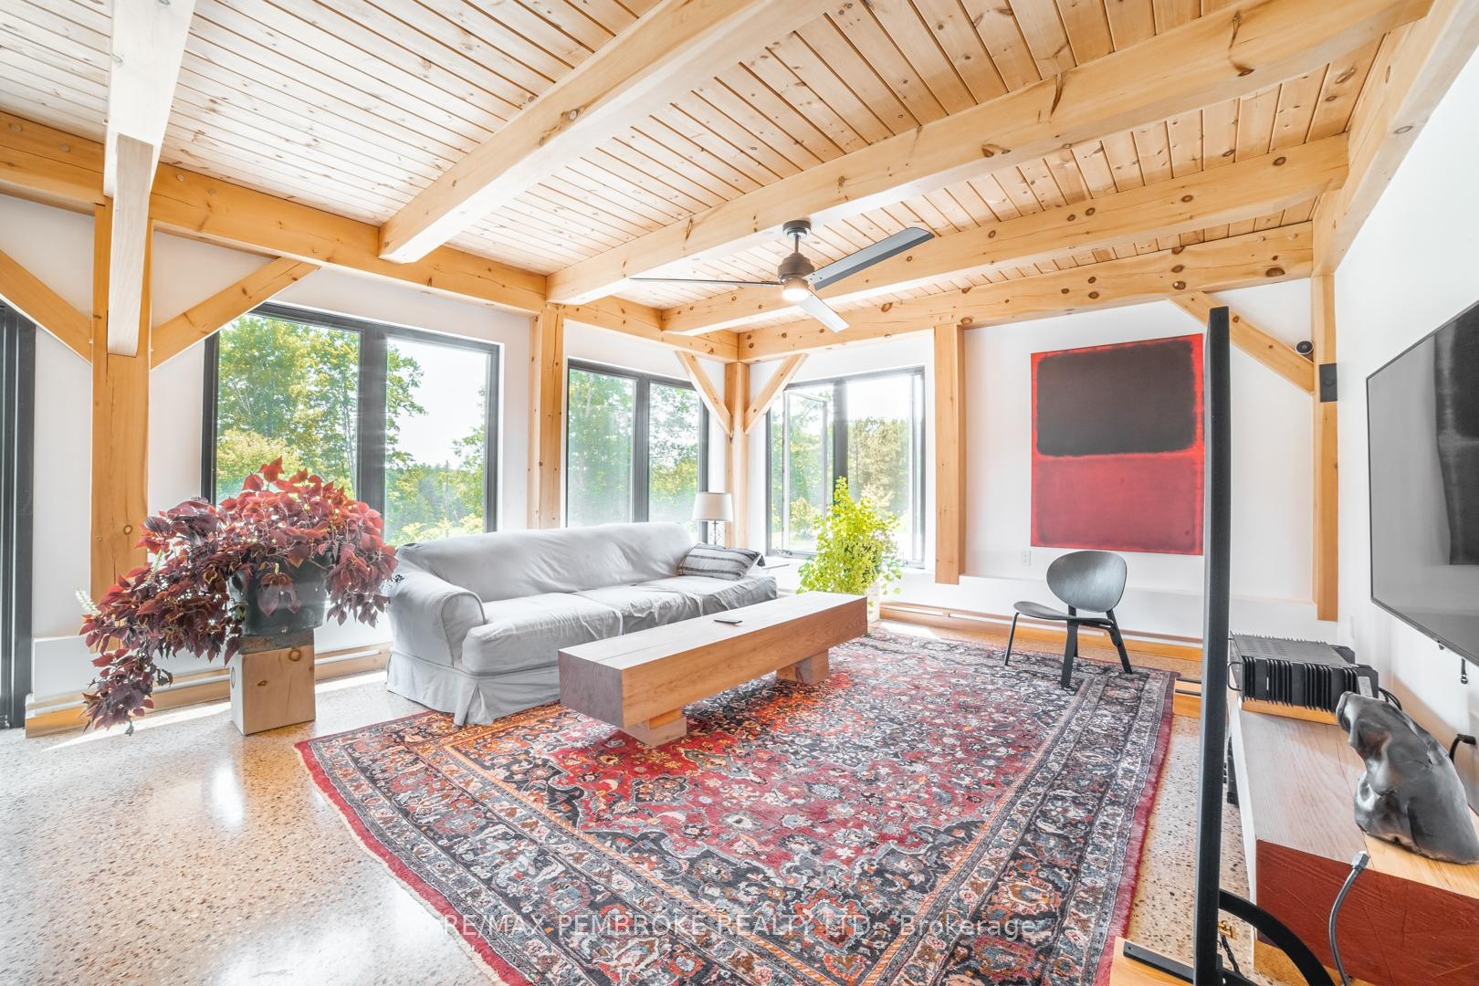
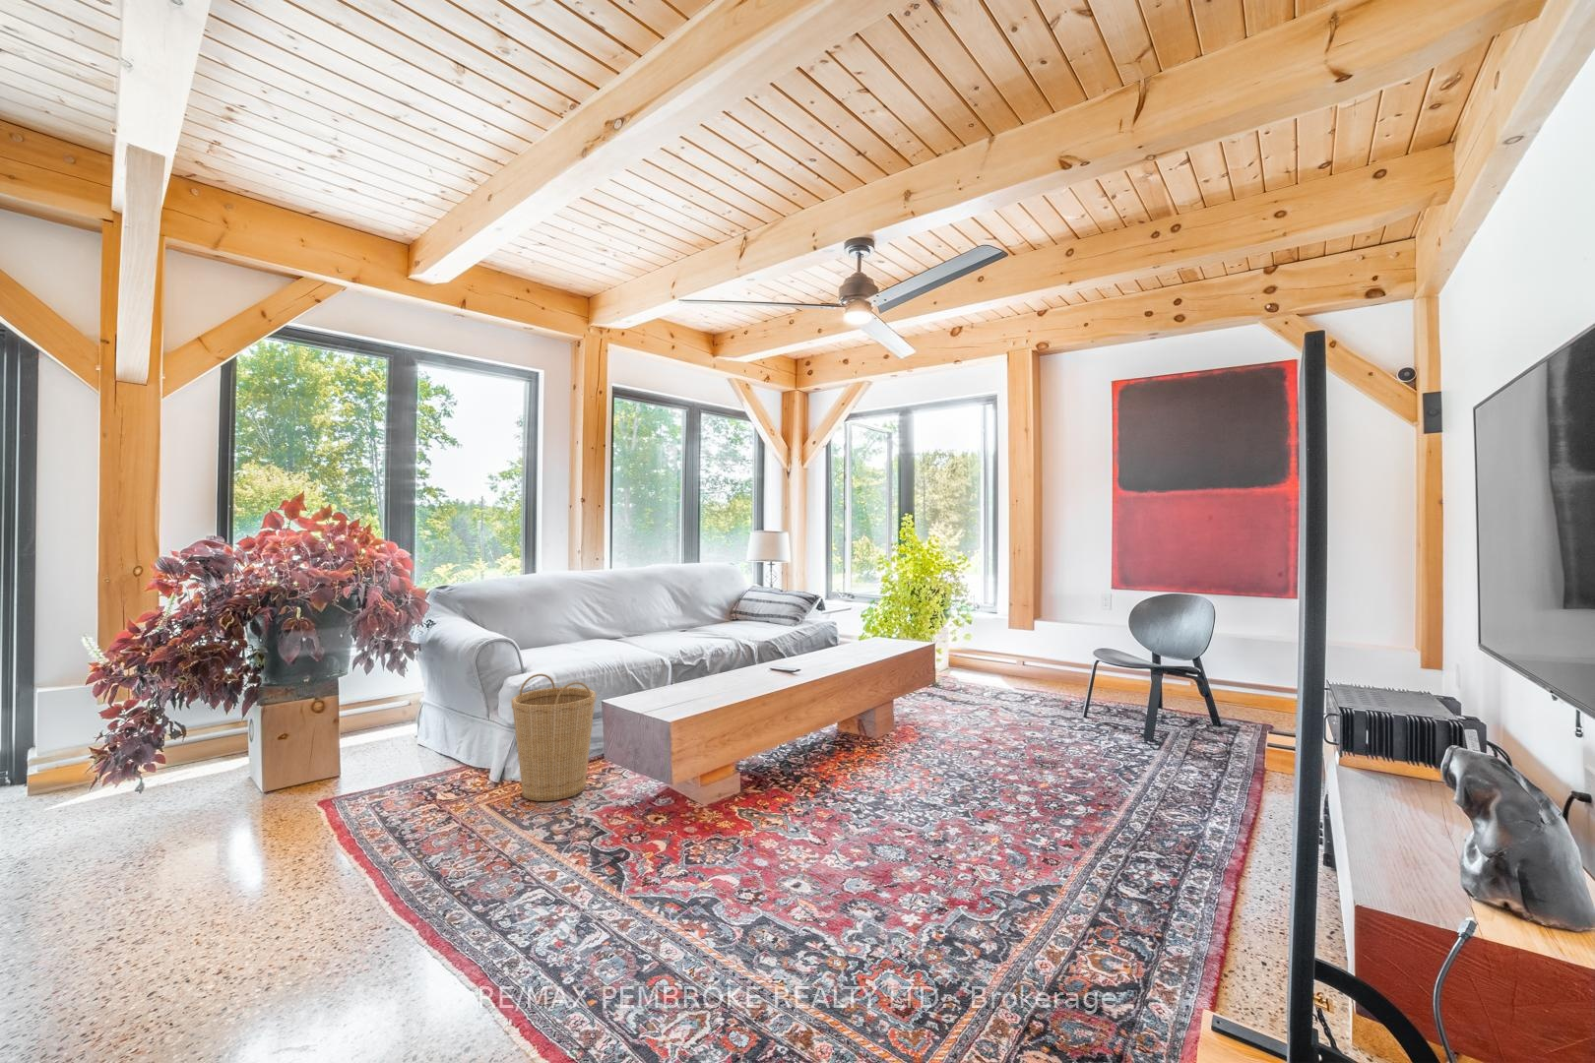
+ basket (554, 733)
